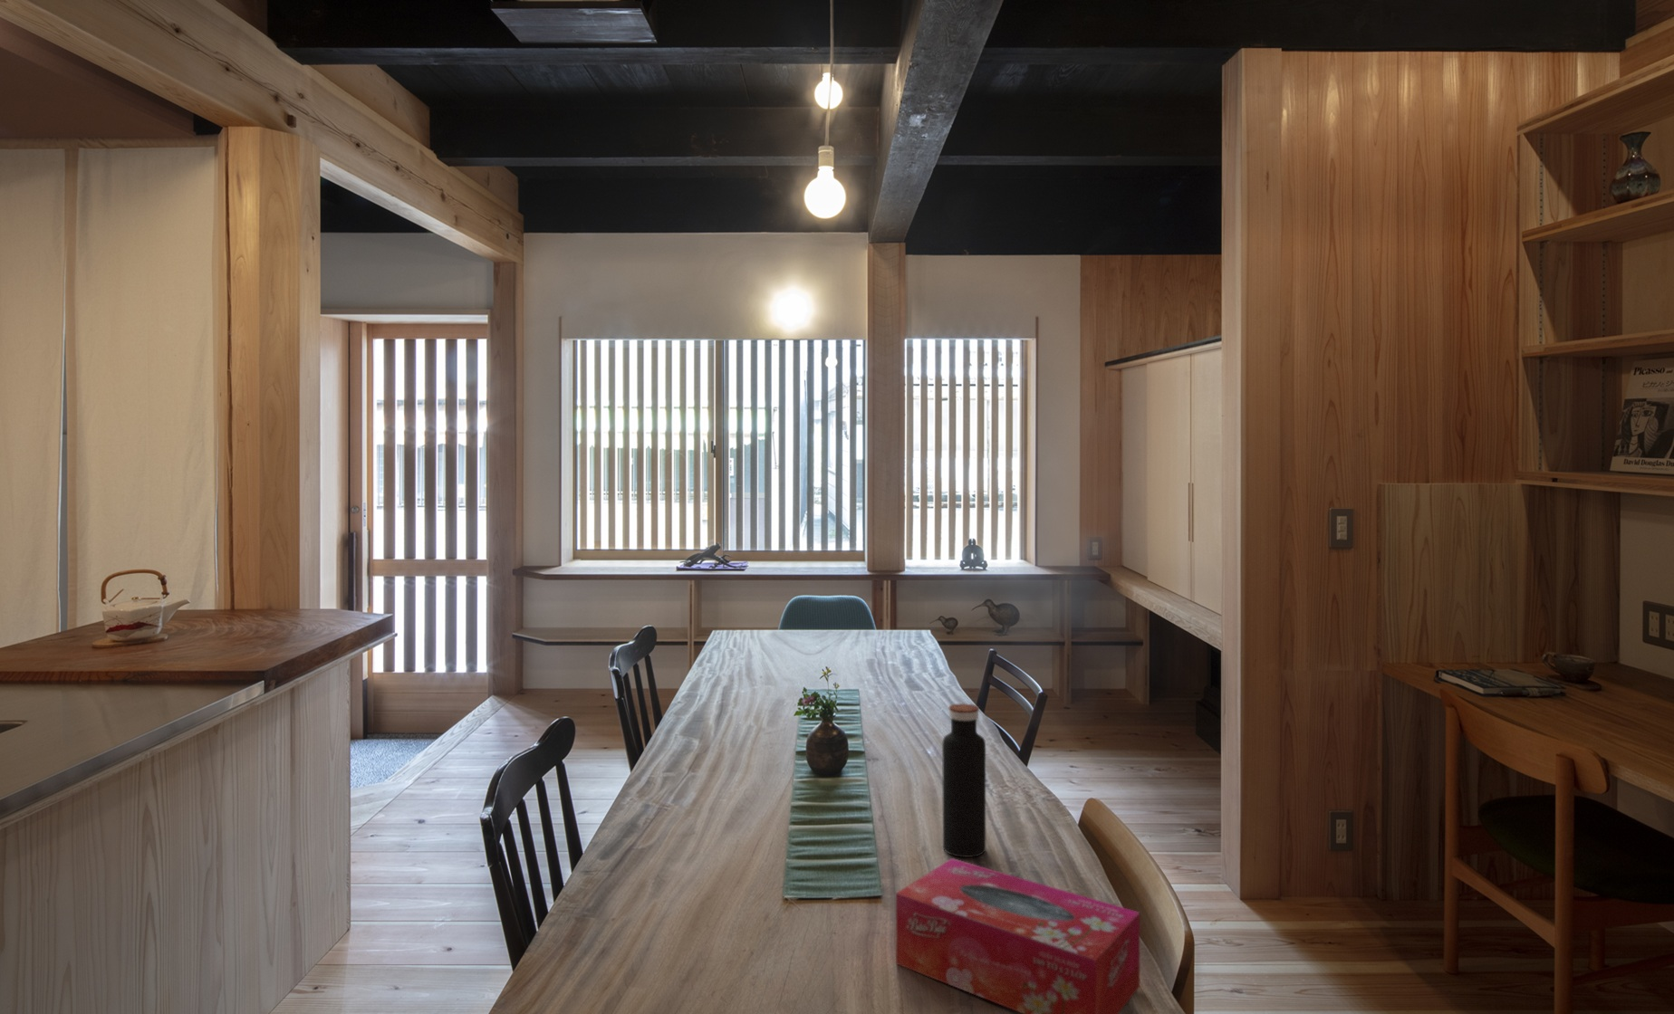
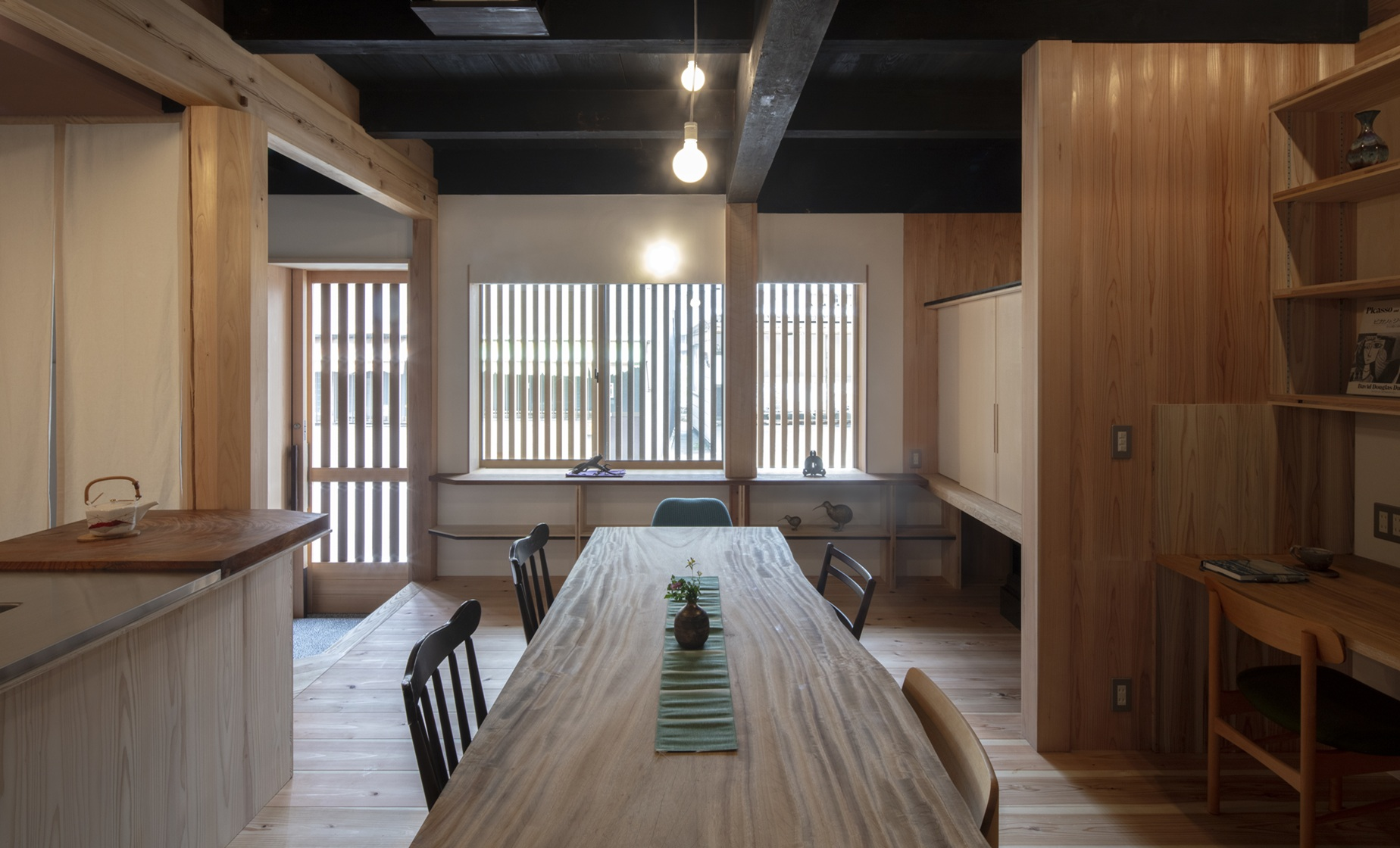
- tissue box (1014, 937)
- water bottle (964, 777)
